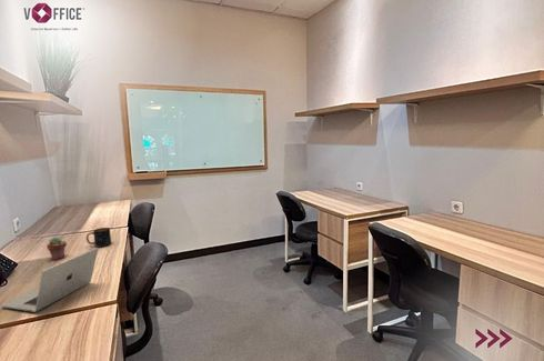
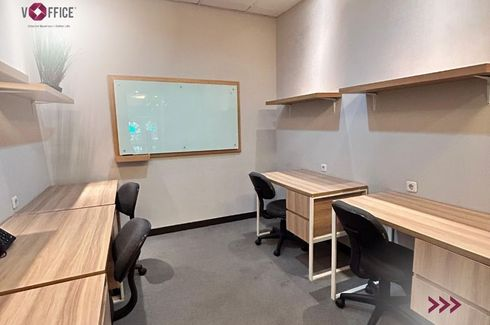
- potted succulent (57, 247)
- laptop (52, 275)
- mug (98, 237)
